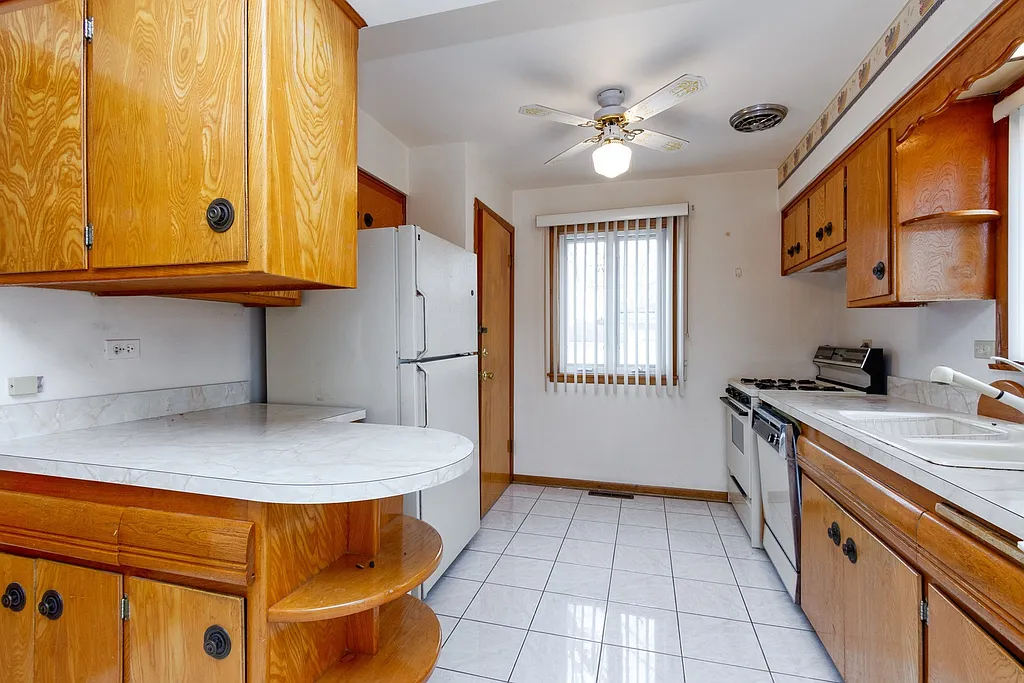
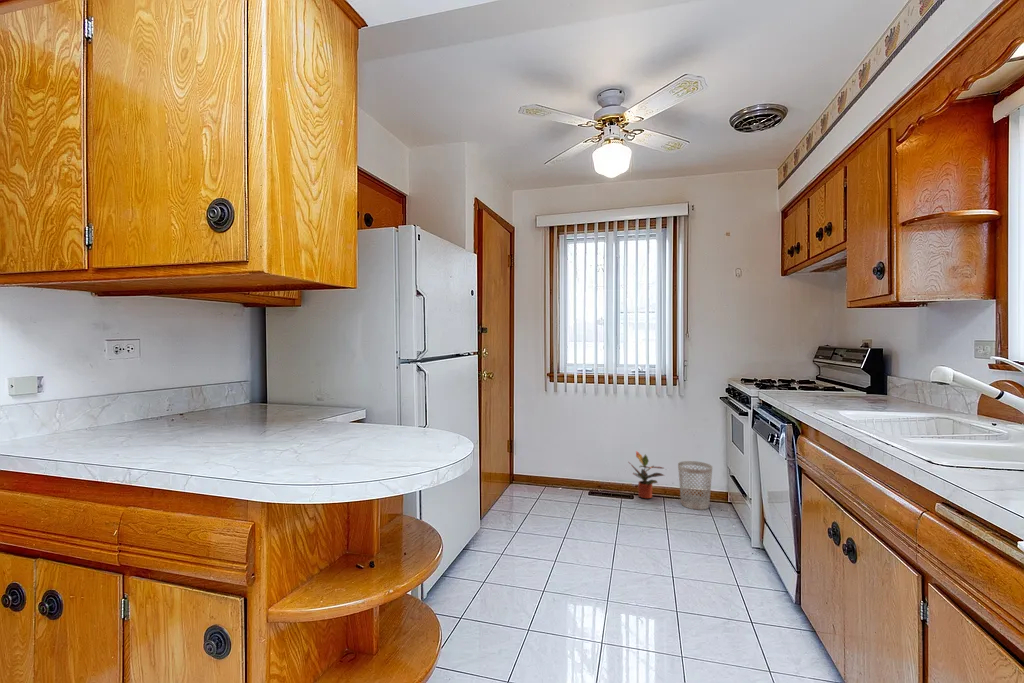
+ potted plant (646, 476)
+ wastebasket (694, 485)
